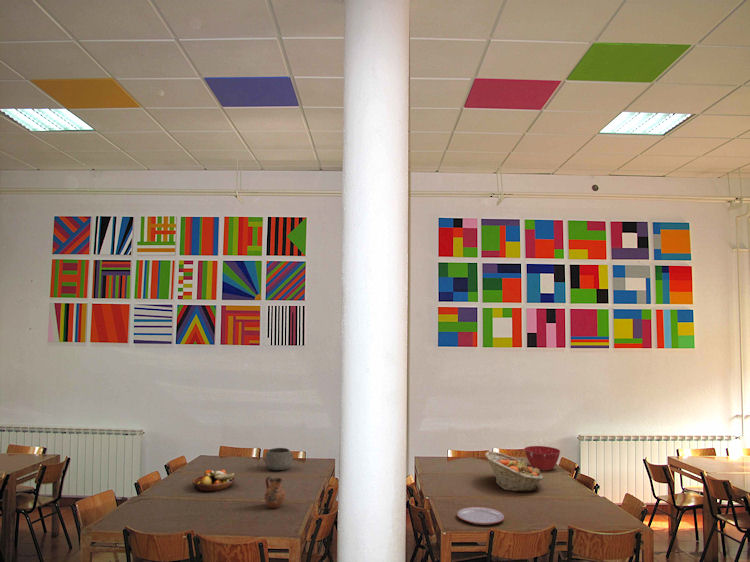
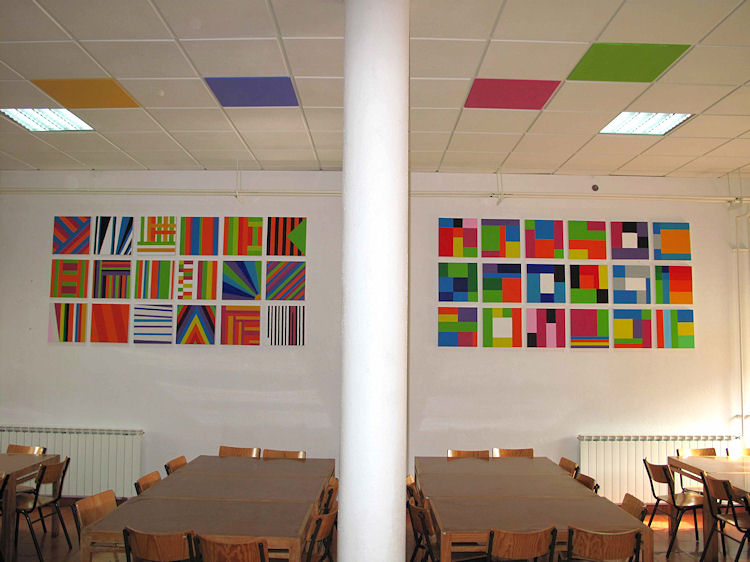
- pitcher (274, 491)
- fruit basket (513, 470)
- mixing bowl (542, 459)
- plate (480, 516)
- fruit bowl (214, 477)
- bowl (278, 459)
